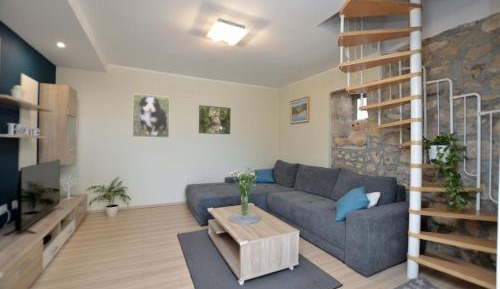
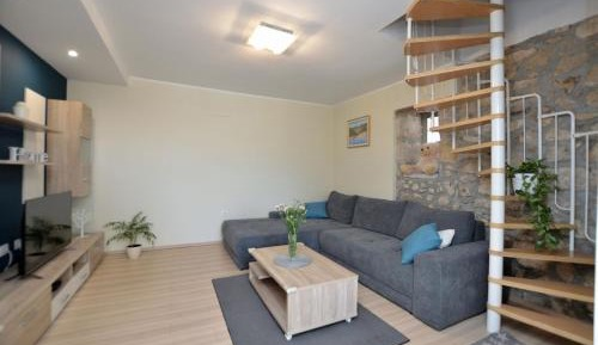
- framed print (215, 120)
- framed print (151, 116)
